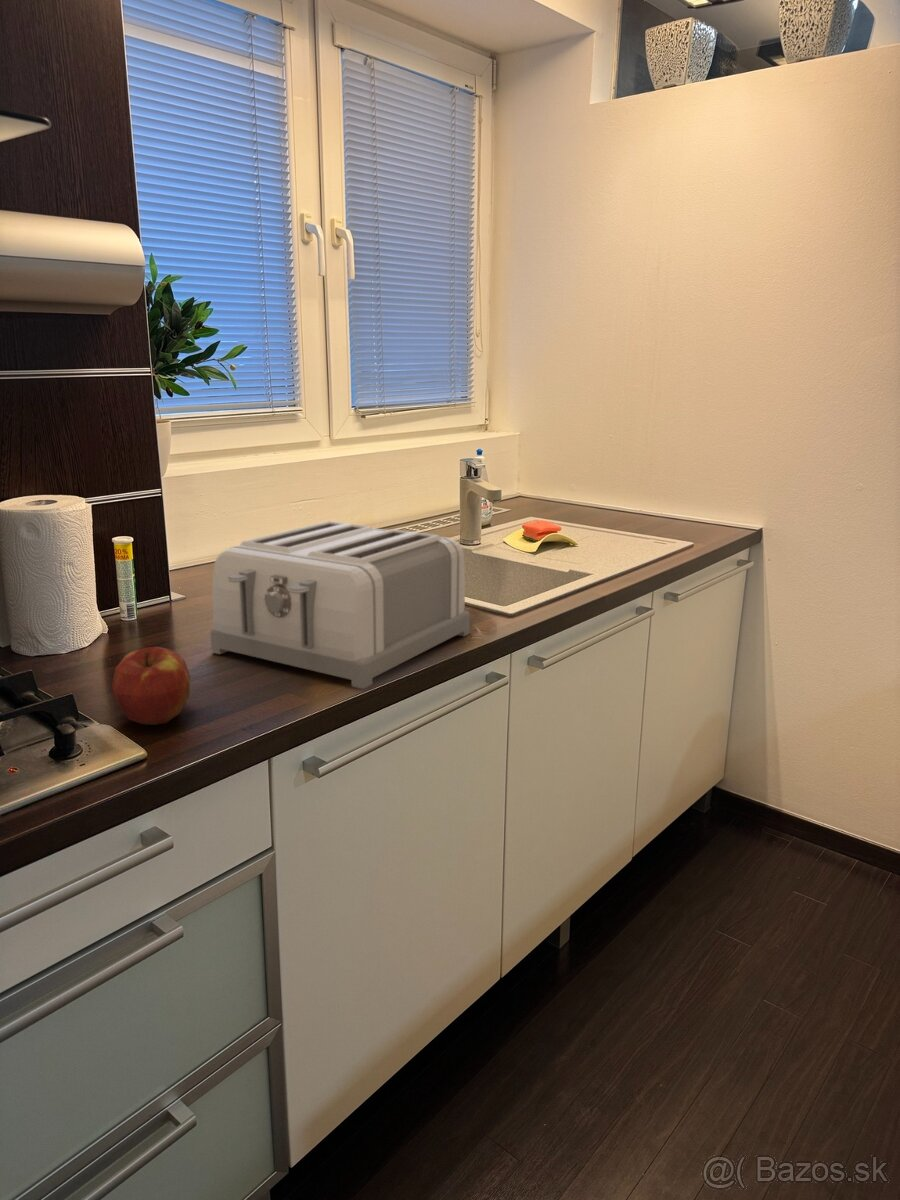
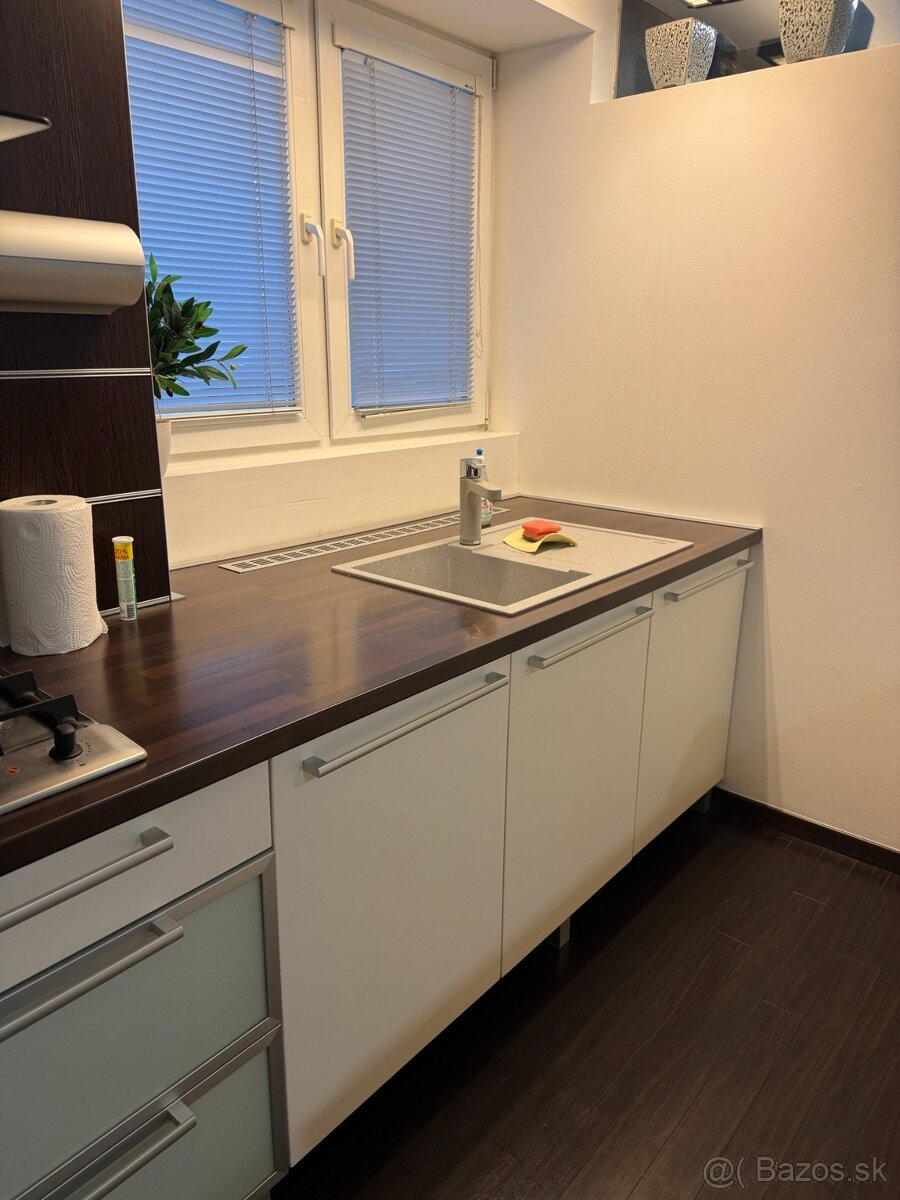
- apple (153, 682)
- toaster (338, 593)
